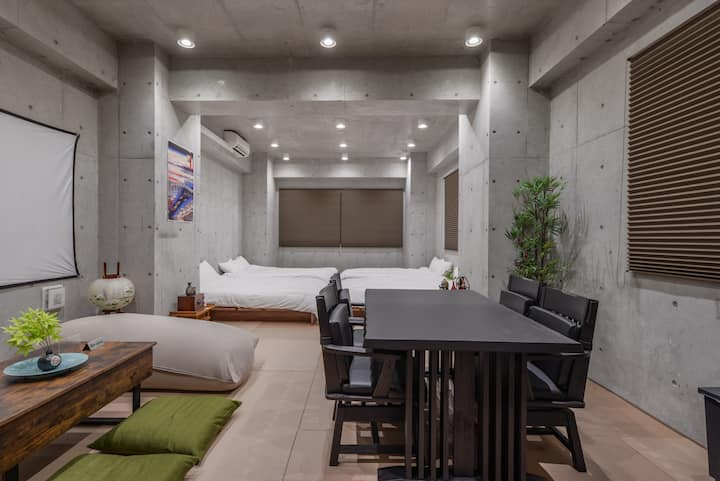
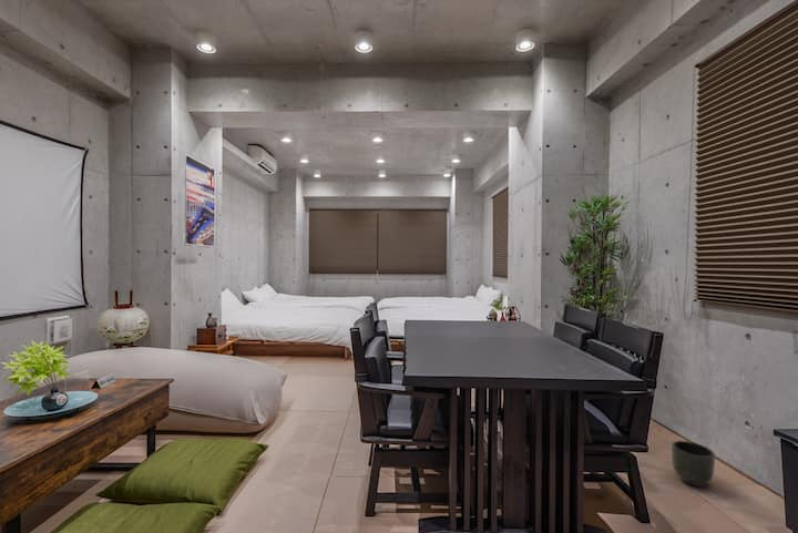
+ planter (692, 464)
